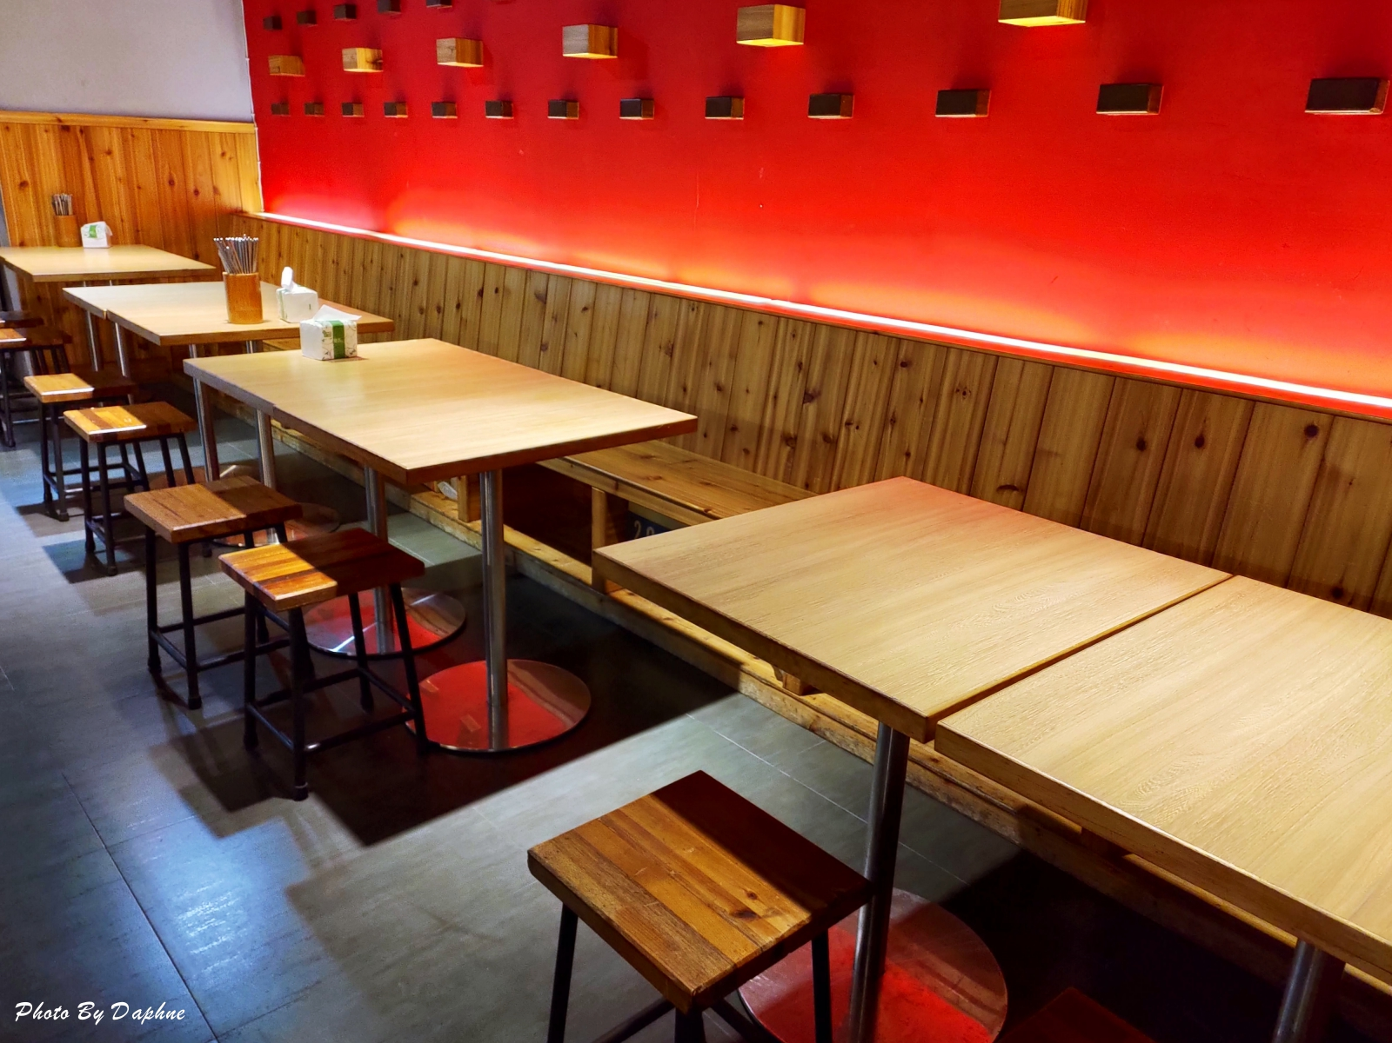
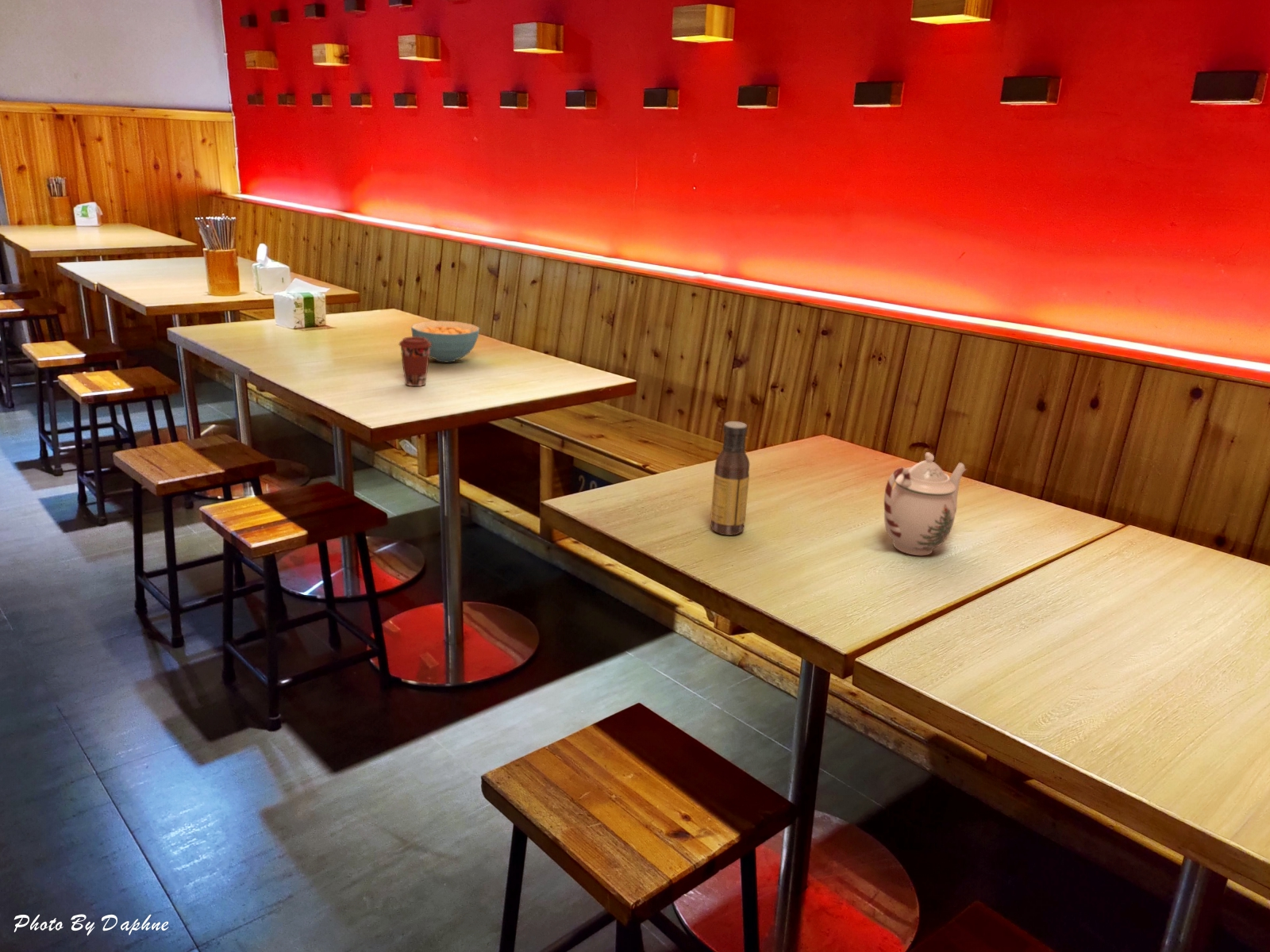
+ sauce bottle (732, 478)
+ coffee cup (415, 361)
+ teapot (922, 500)
+ cereal bowl (445, 344)
